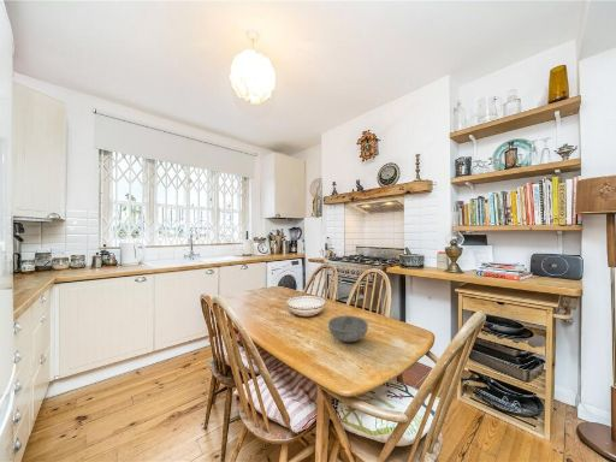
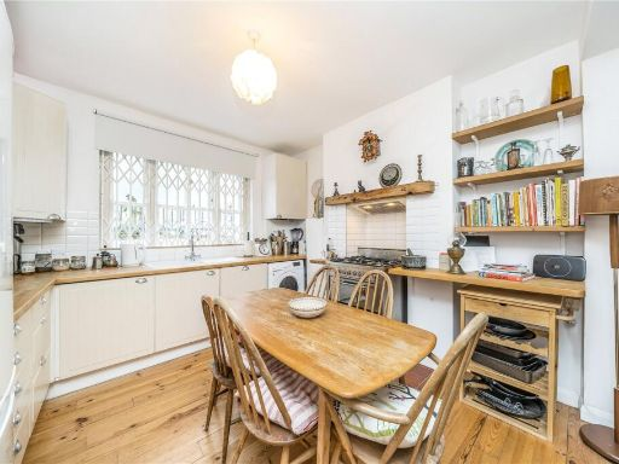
- bowl (348, 330)
